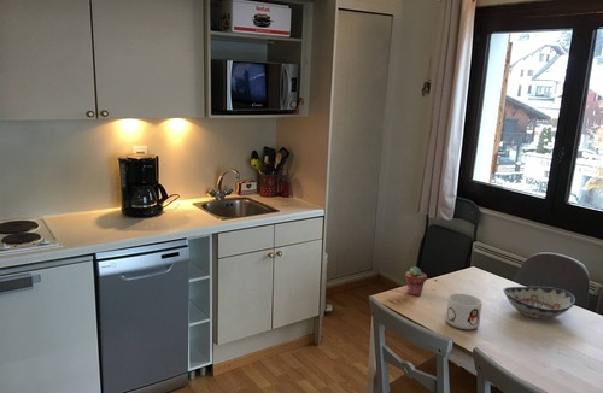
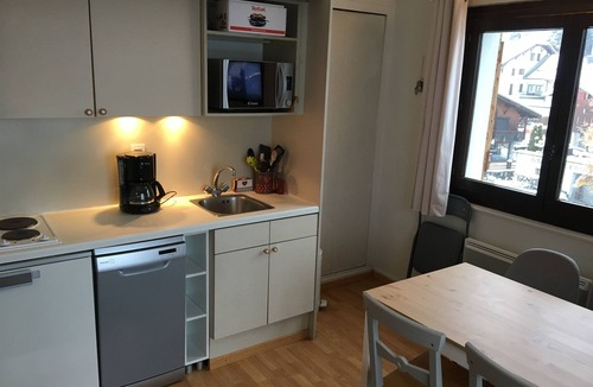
- mug (466, 310)
- decorative bowl (537, 304)
- potted succulent (415, 280)
